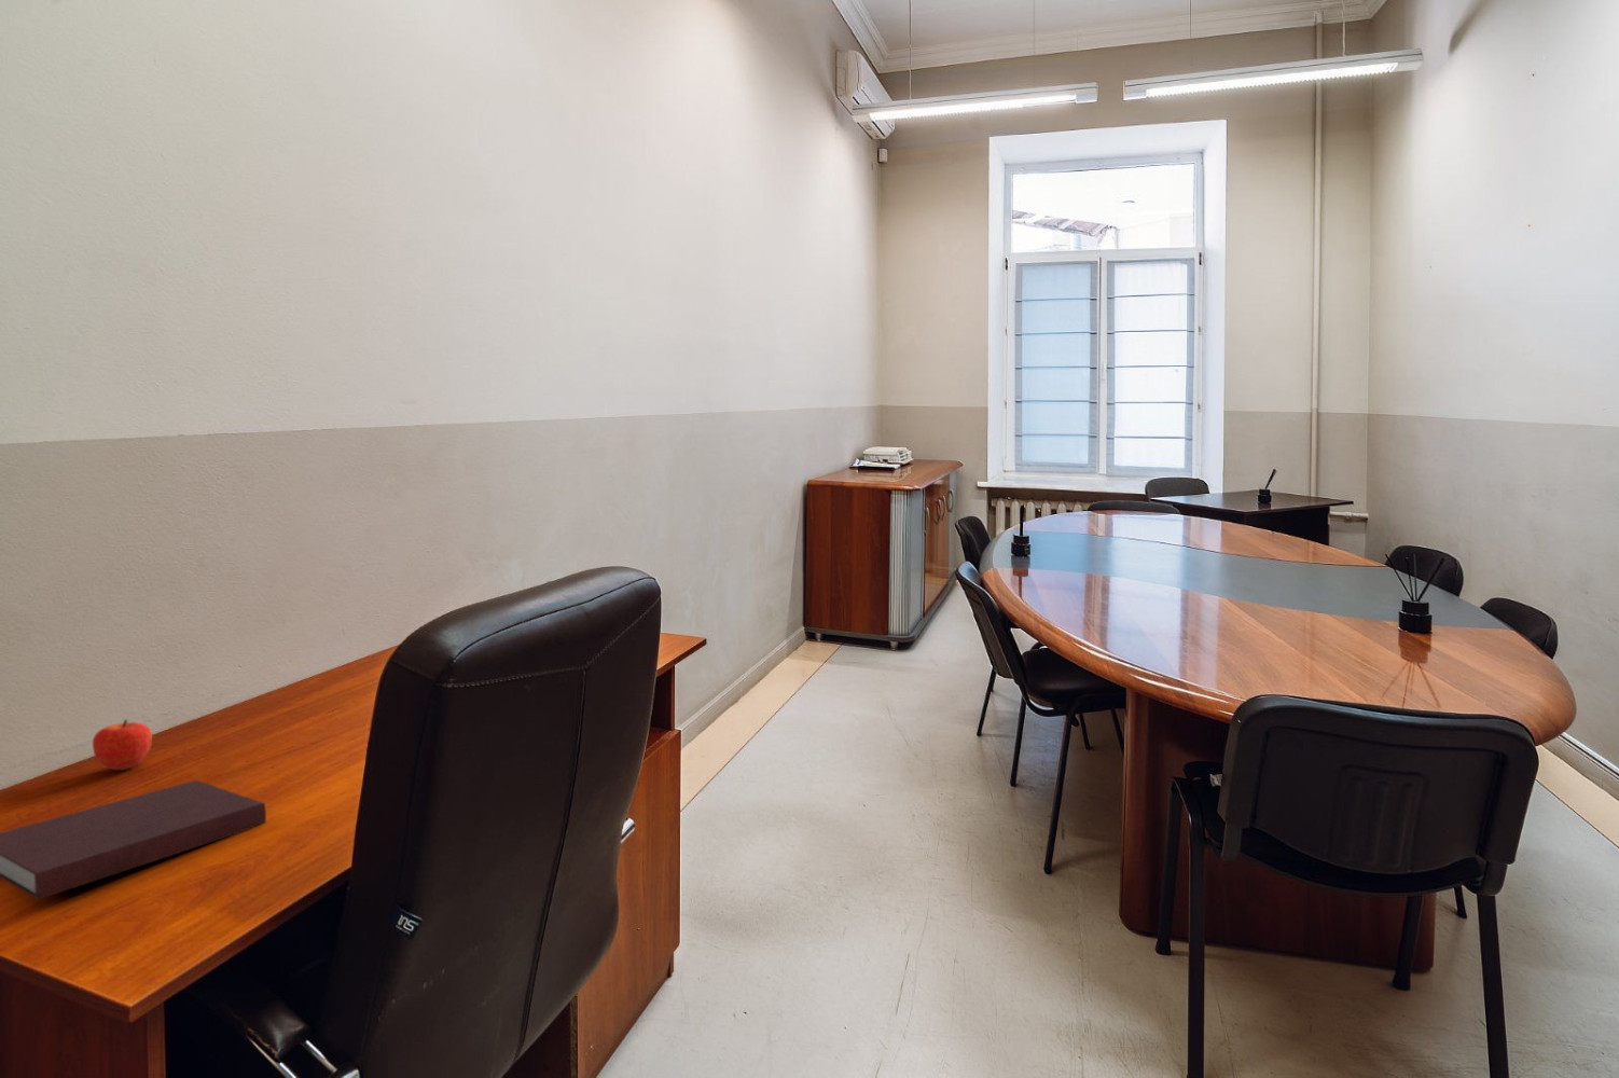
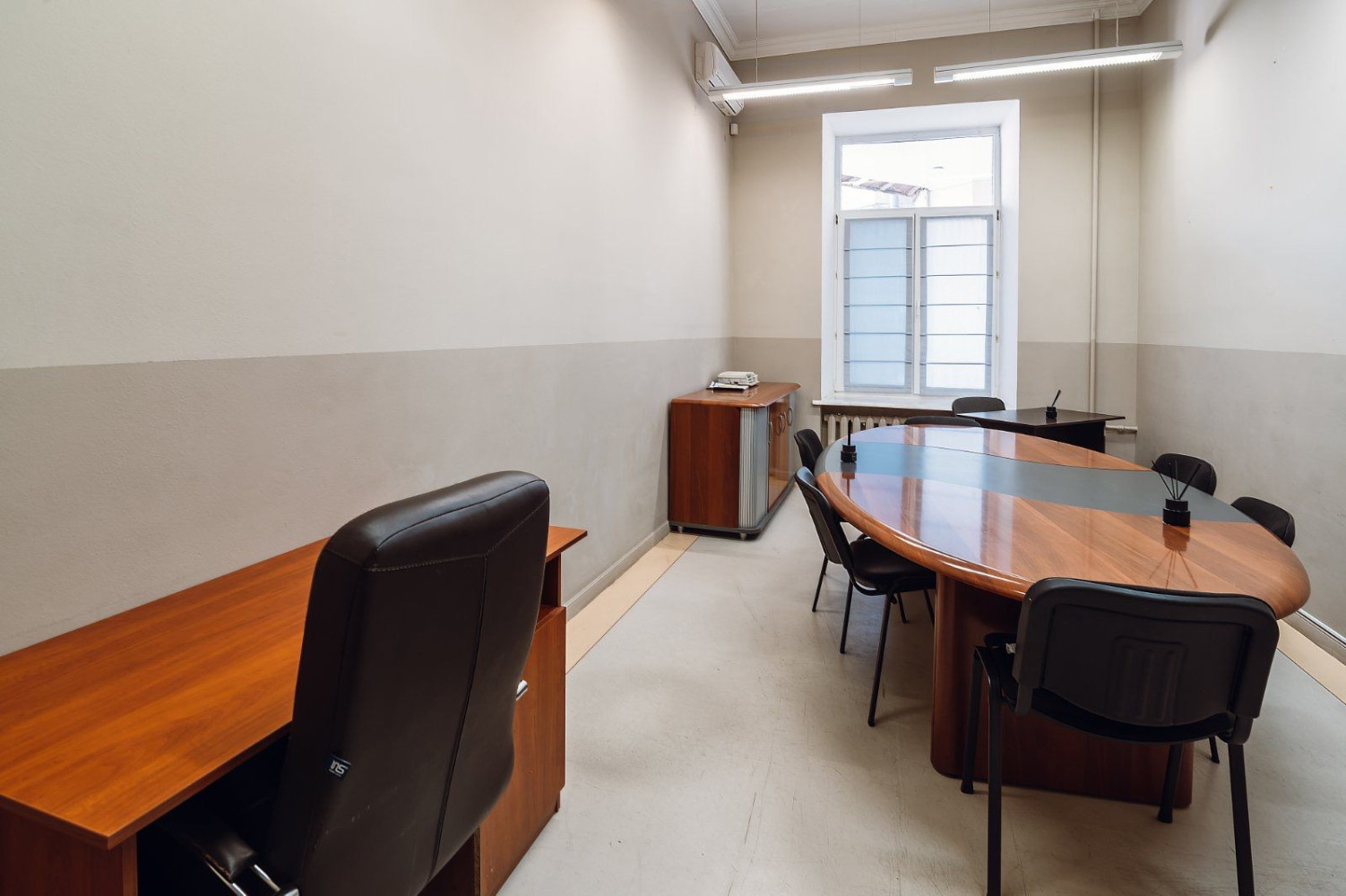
- notebook (127, 831)
- fruit (123, 742)
